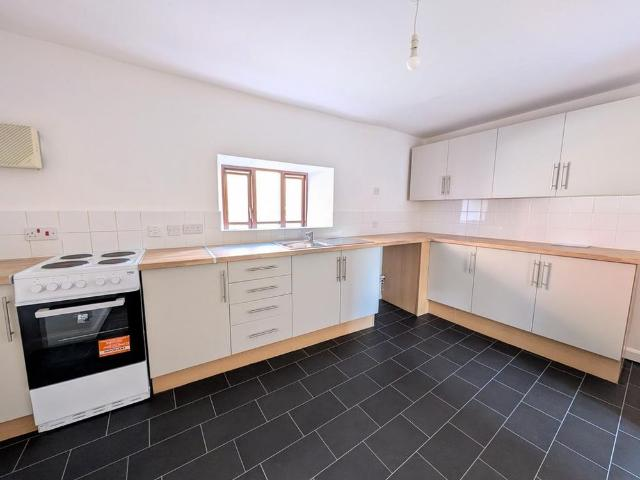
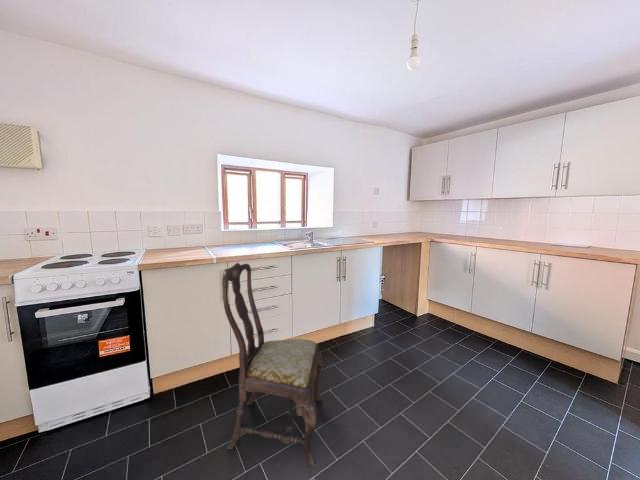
+ dining chair (276, 350)
